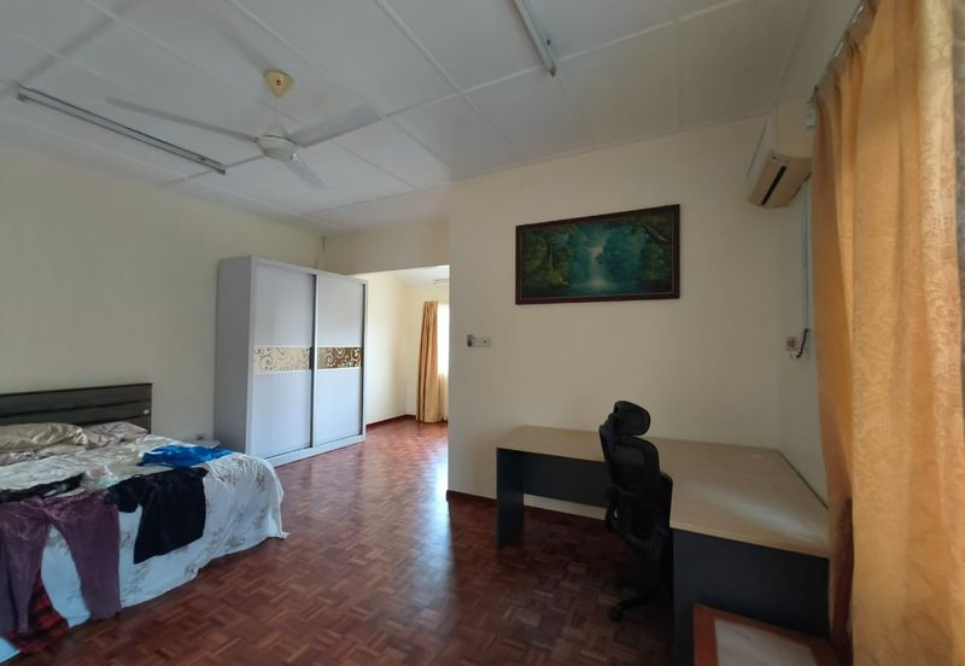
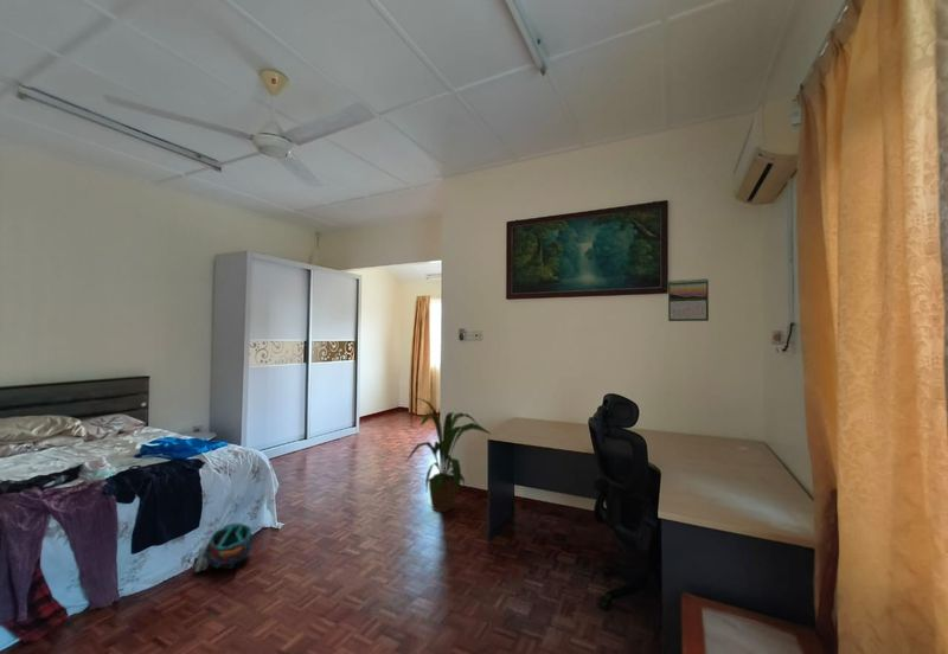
+ house plant (450, 454)
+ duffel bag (226, 547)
+ calendar (687, 300)
